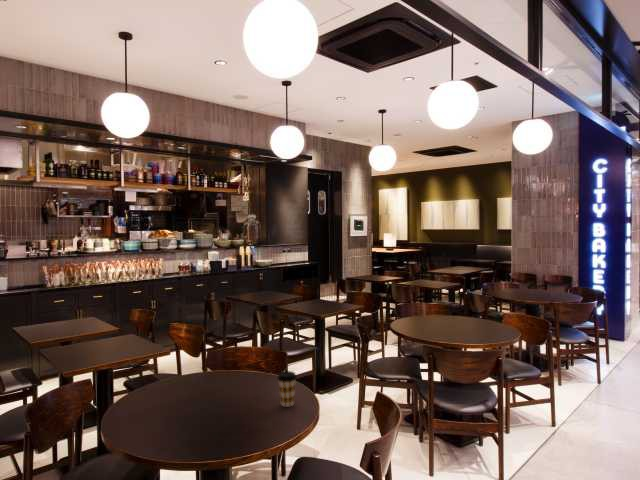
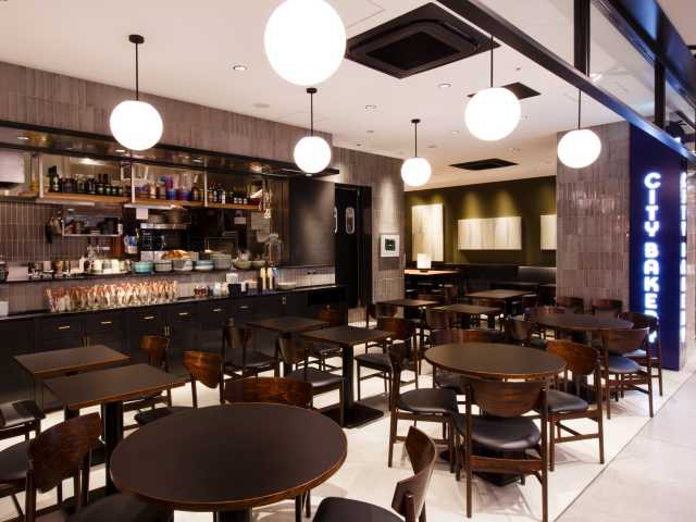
- coffee cup (287, 389)
